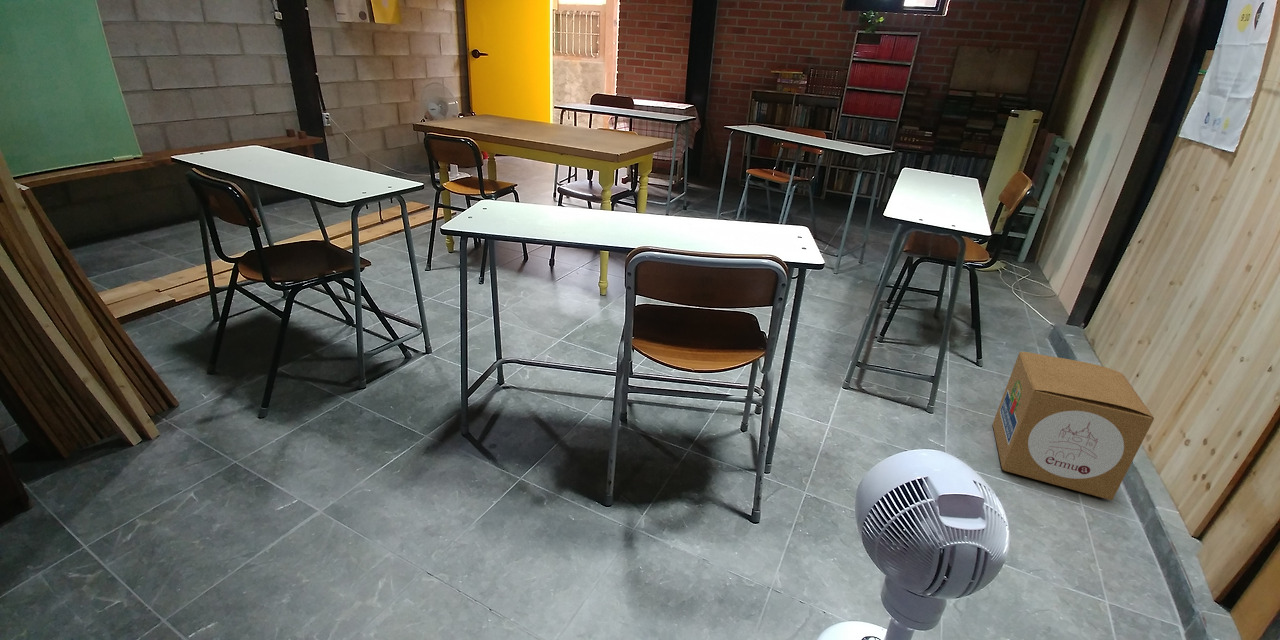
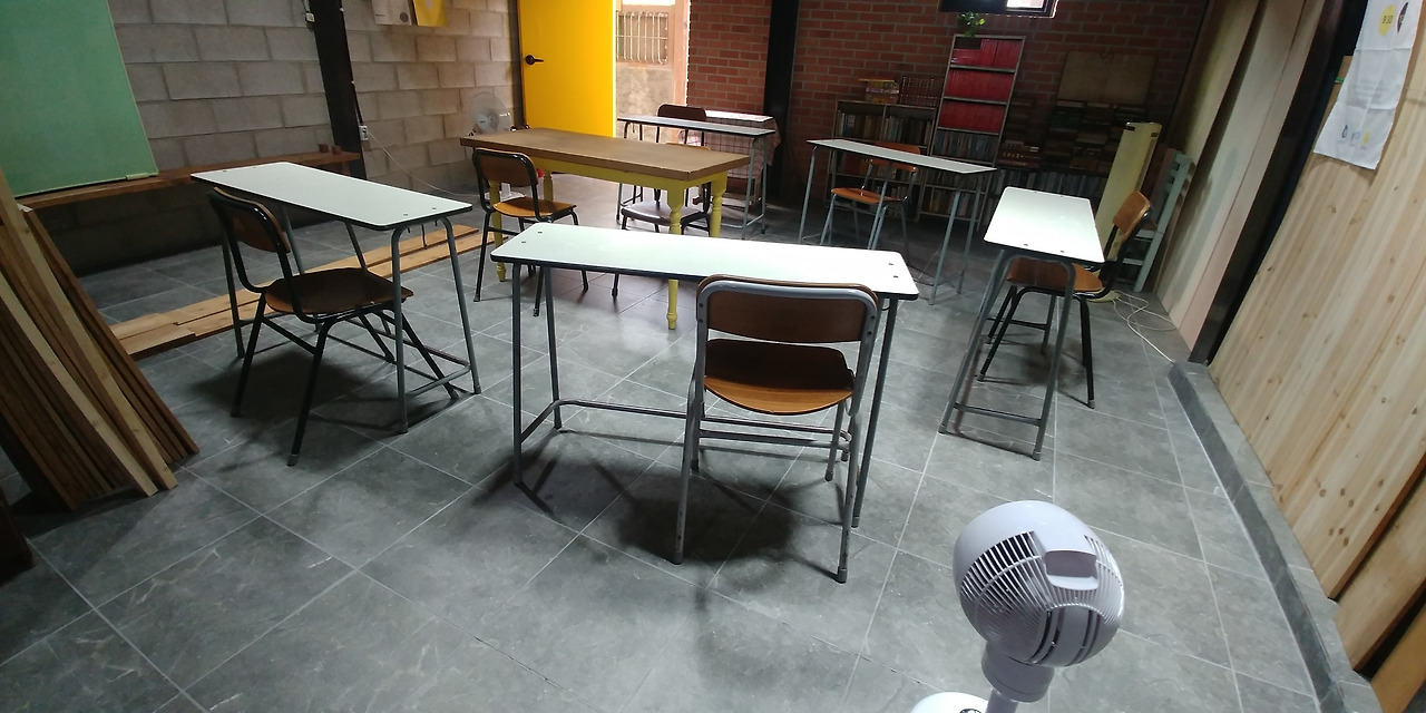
- cardboard box (1063, 420)
